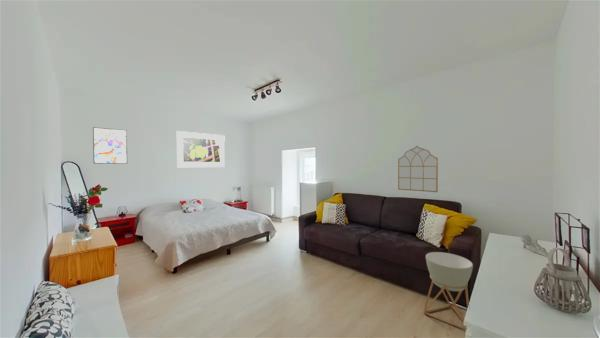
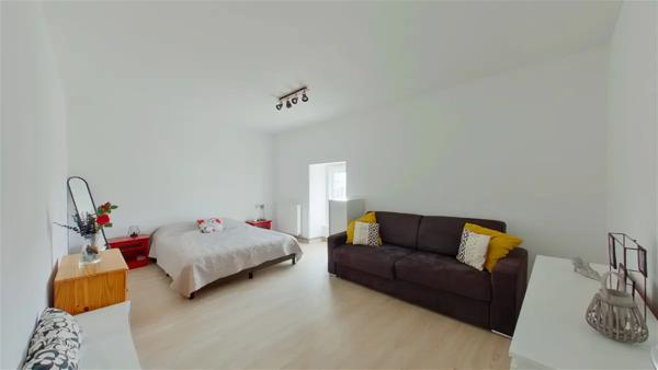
- planter (448, 287)
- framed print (202, 150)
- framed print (110, 146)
- mirror (416, 168)
